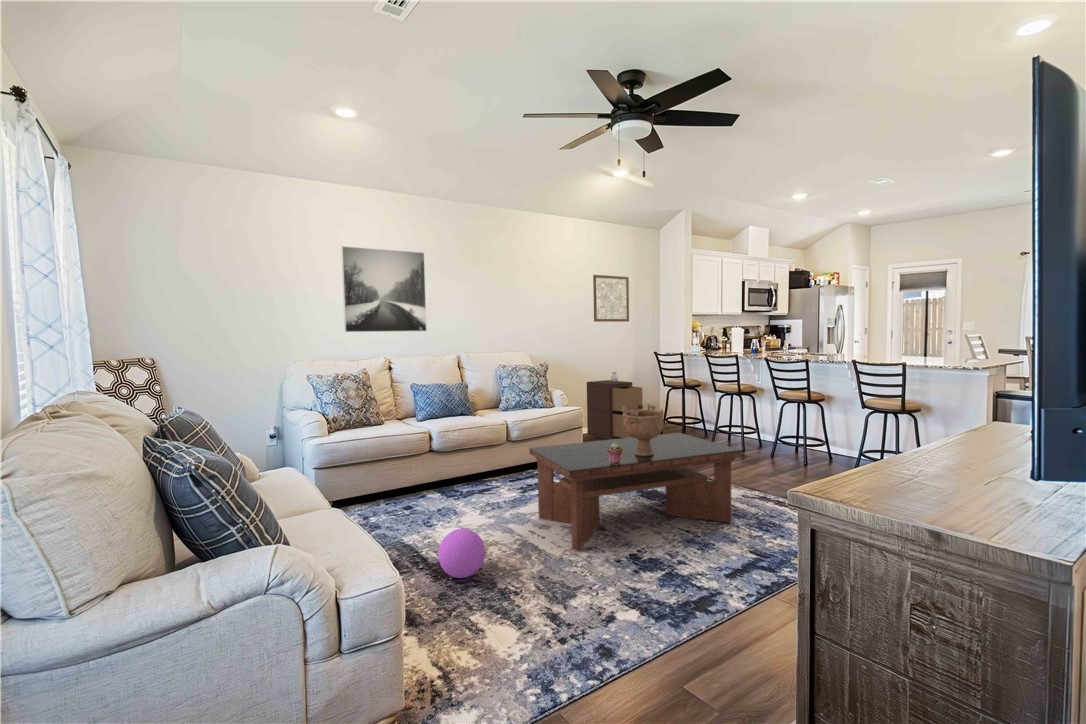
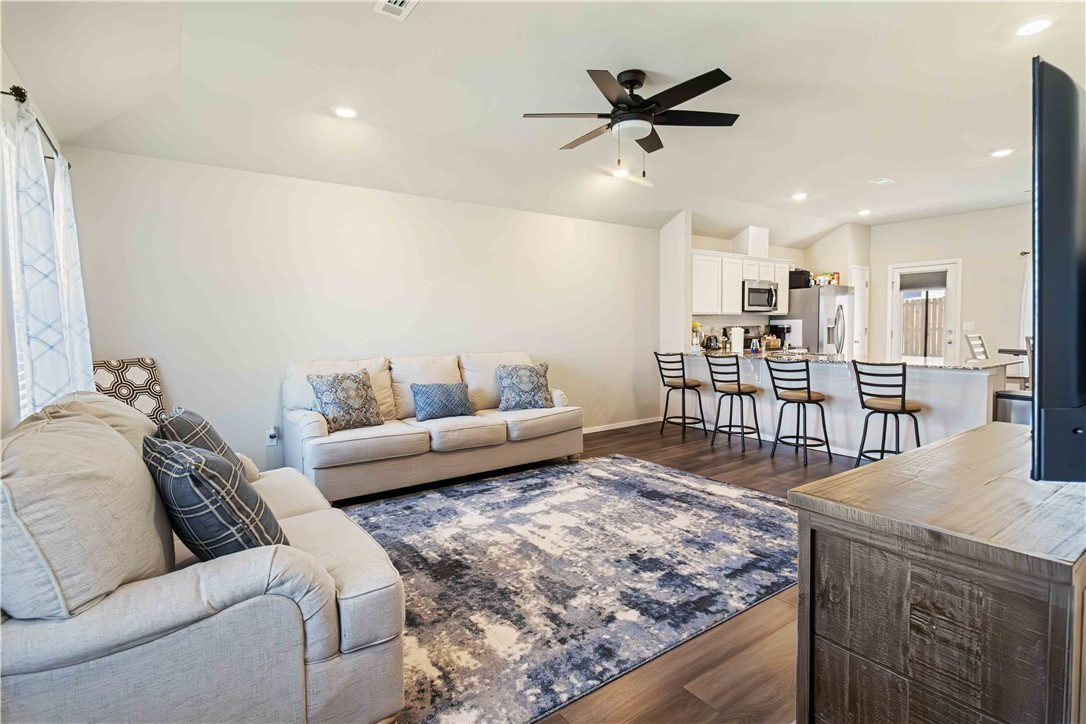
- coffee table (633, 484)
- decorative bowl (643, 430)
- ball (461, 552)
- wall art (610, 299)
- storage cabinet (618, 405)
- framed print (385, 290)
- potted succulent (614, 452)
